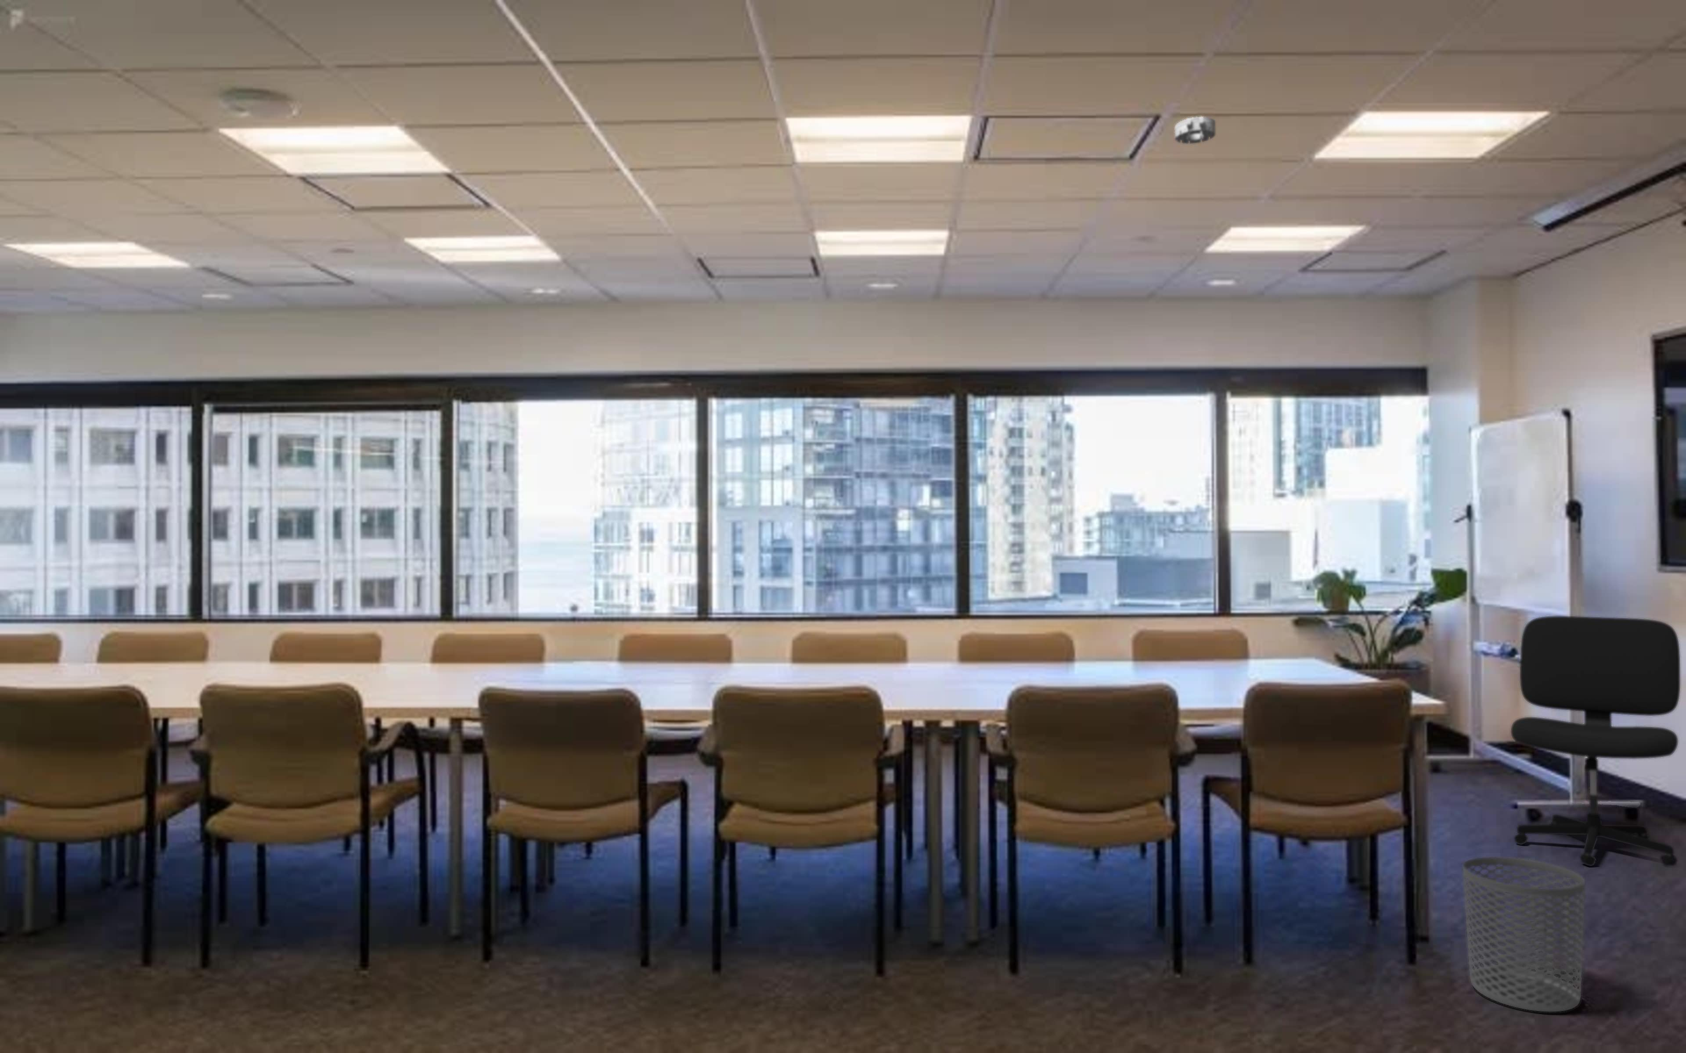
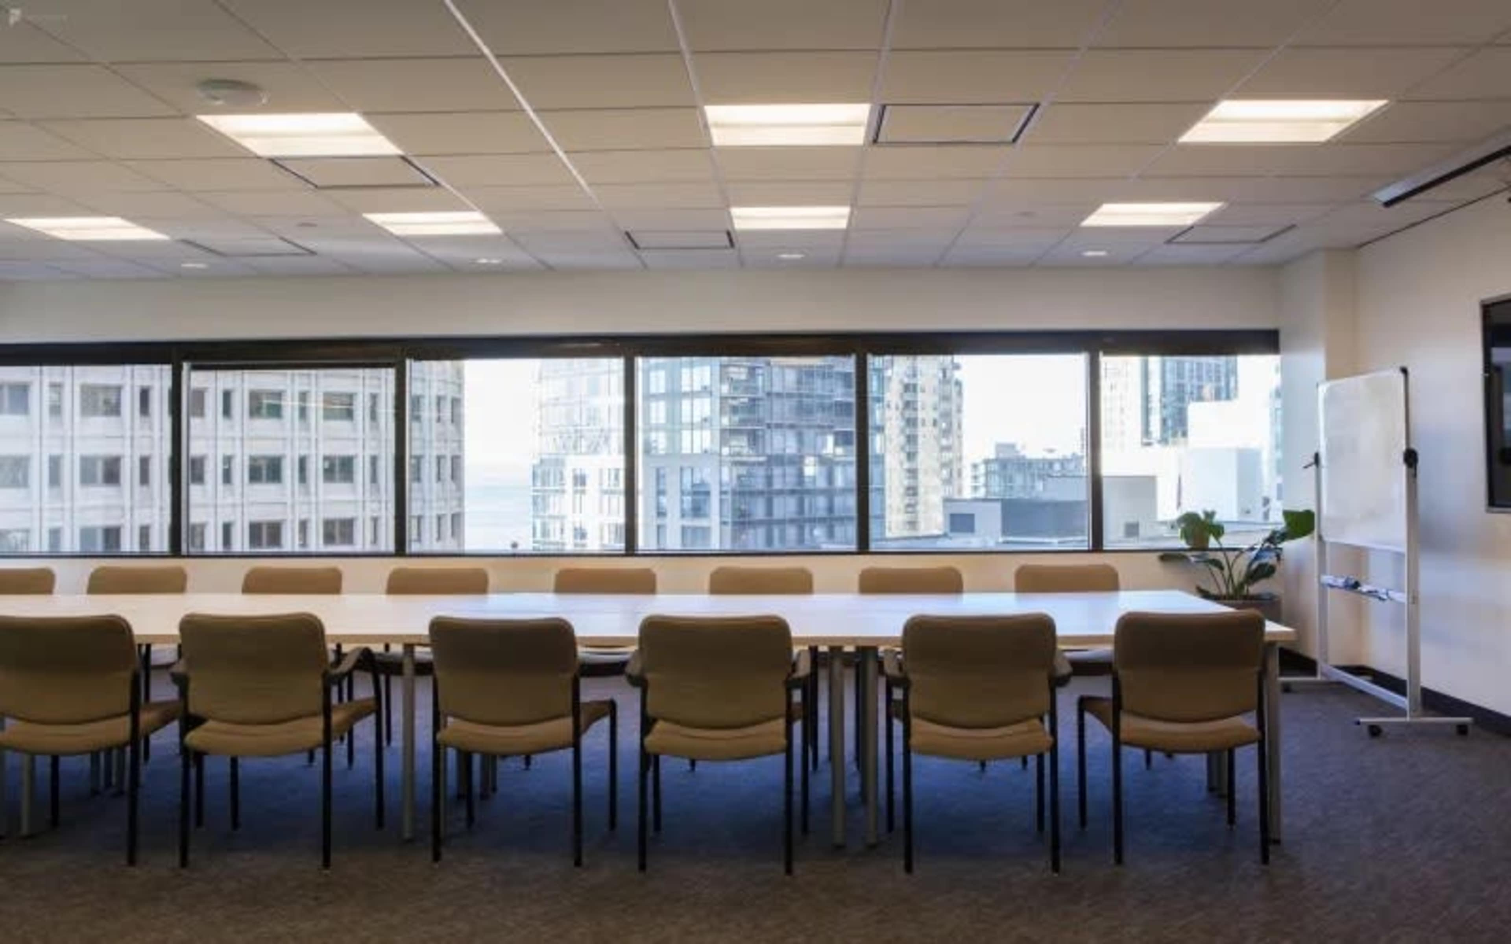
- office chair (1588, 734)
- waste bin (1523, 933)
- smoke detector (1194, 130)
